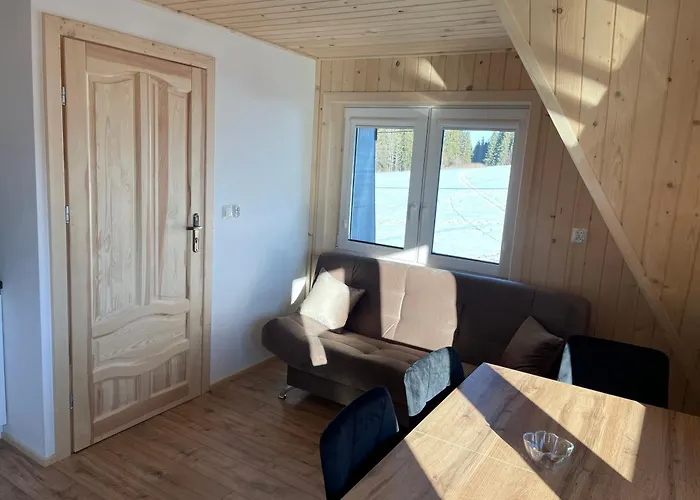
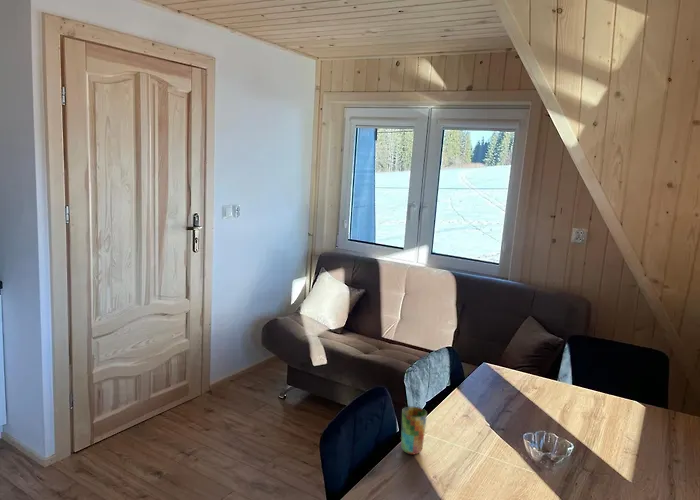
+ cup (413, 431)
